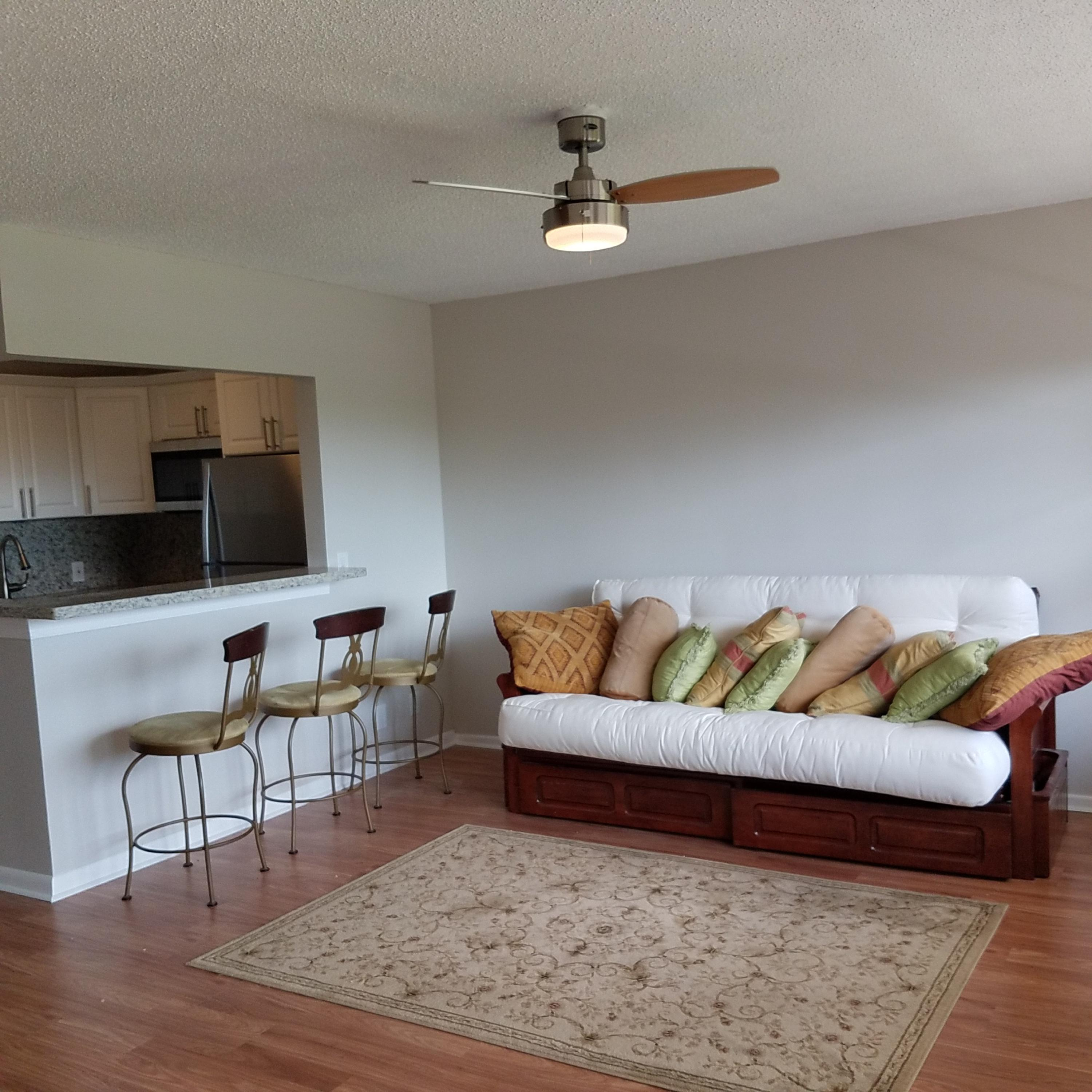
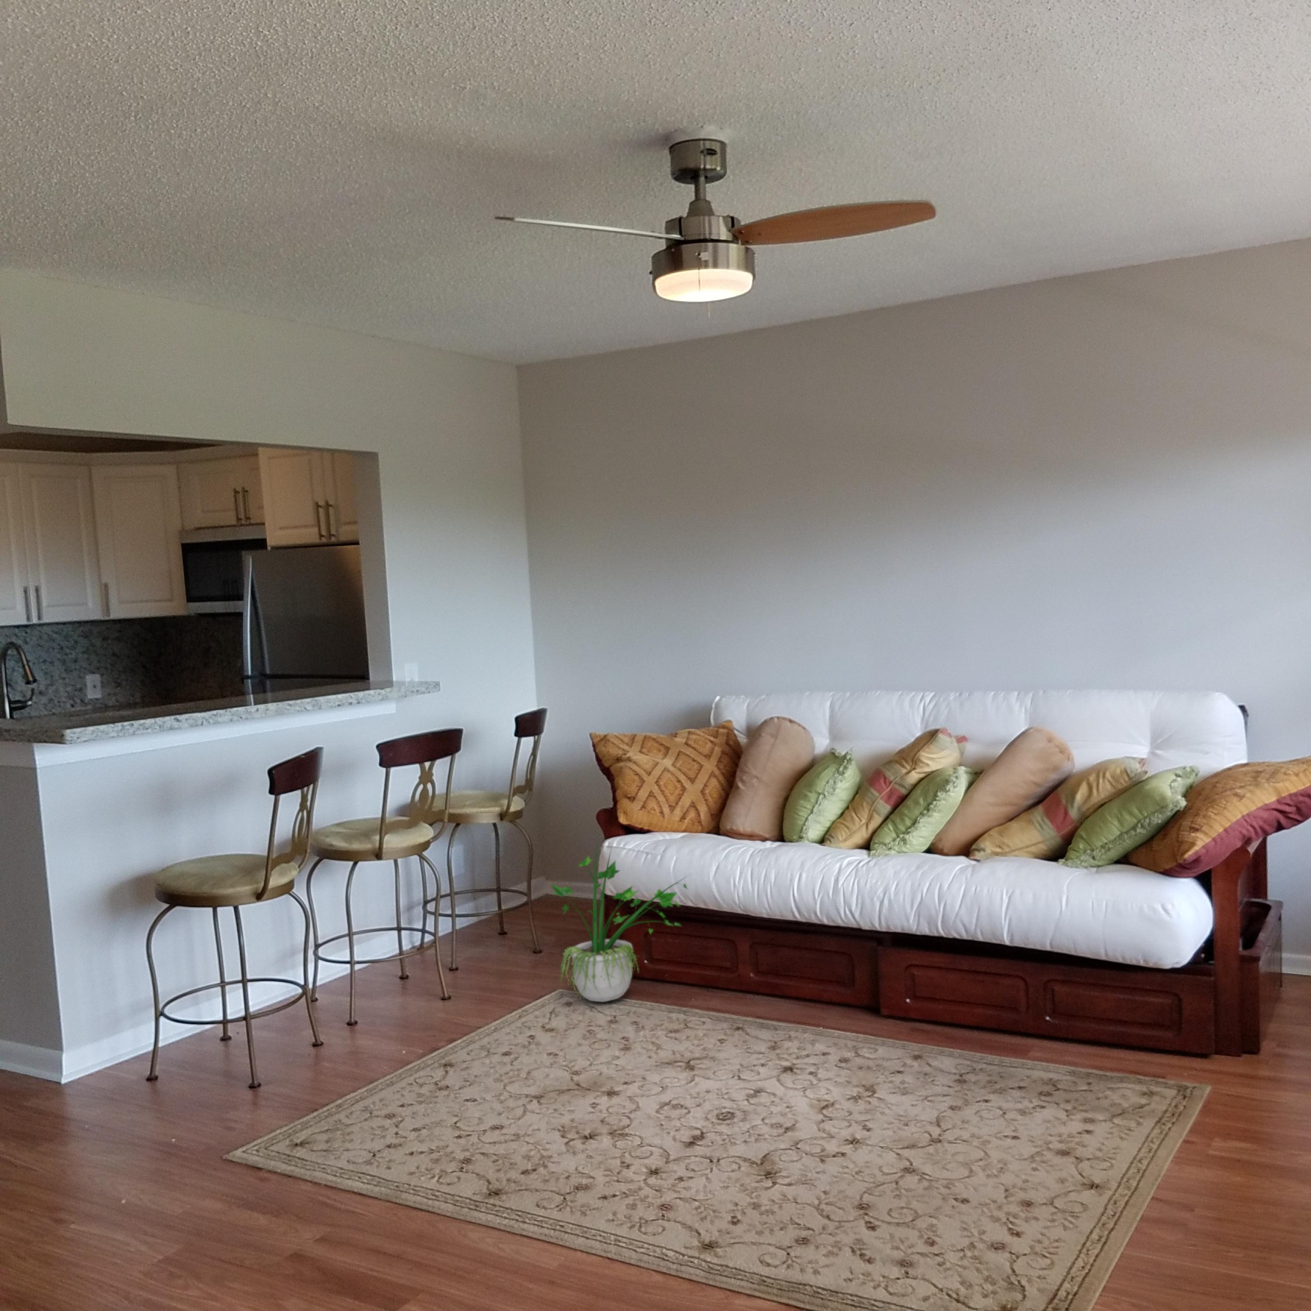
+ potted plant (623, 916)
